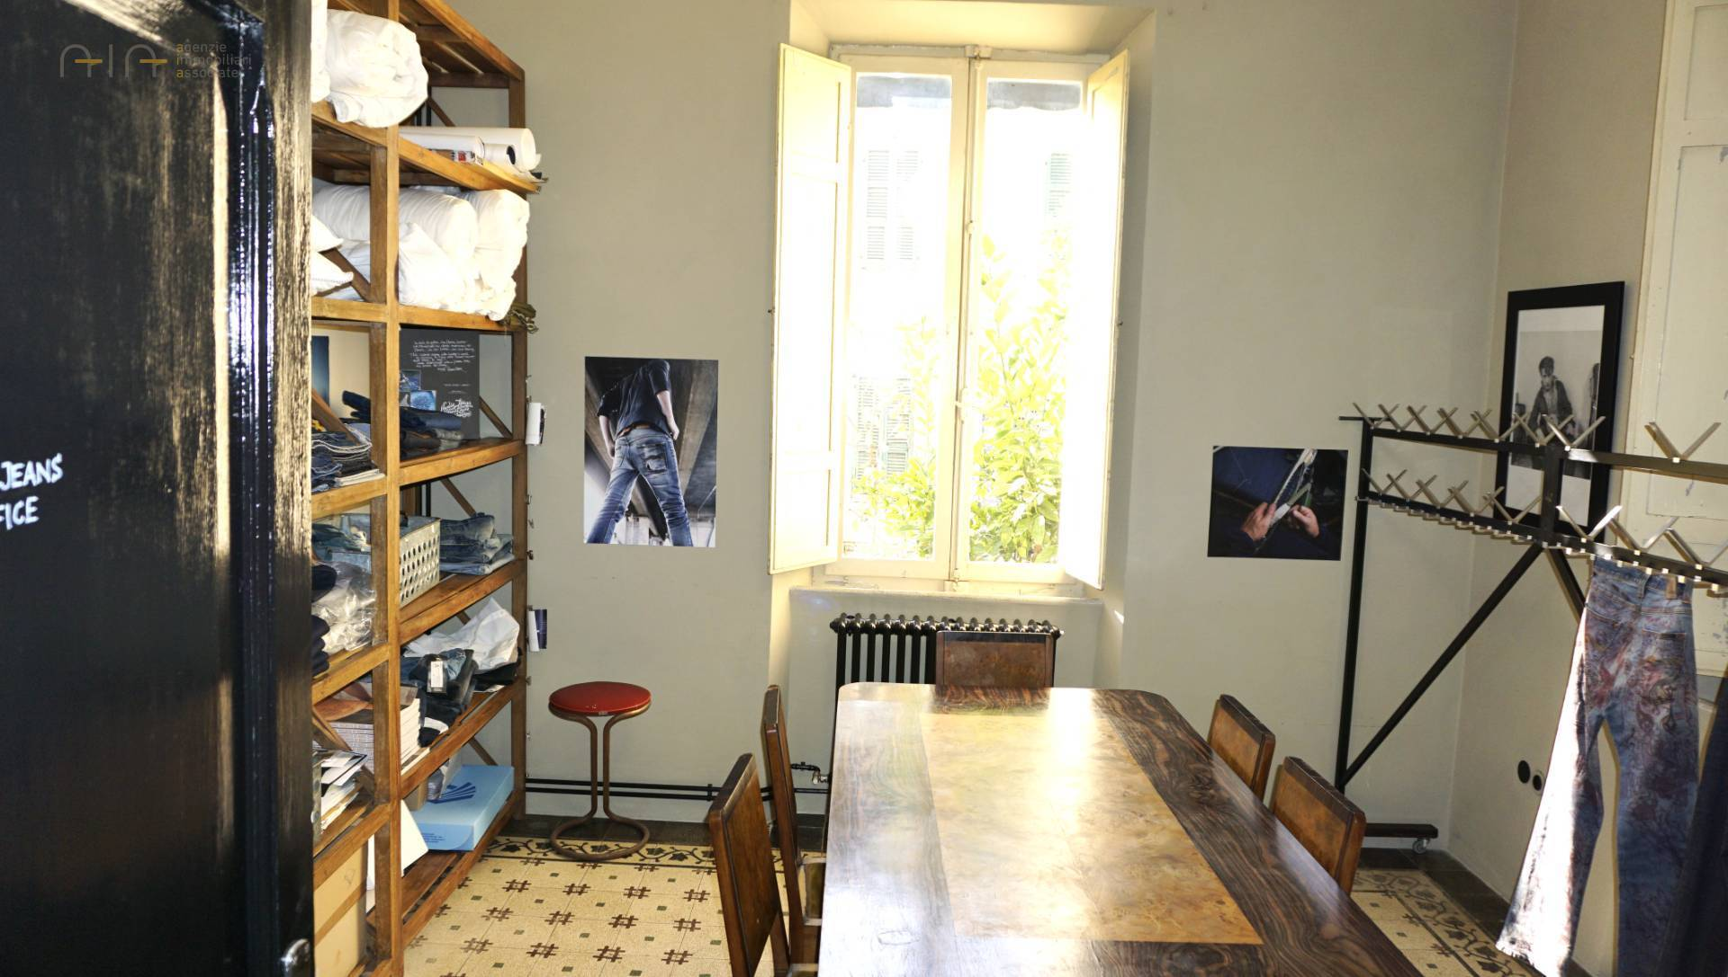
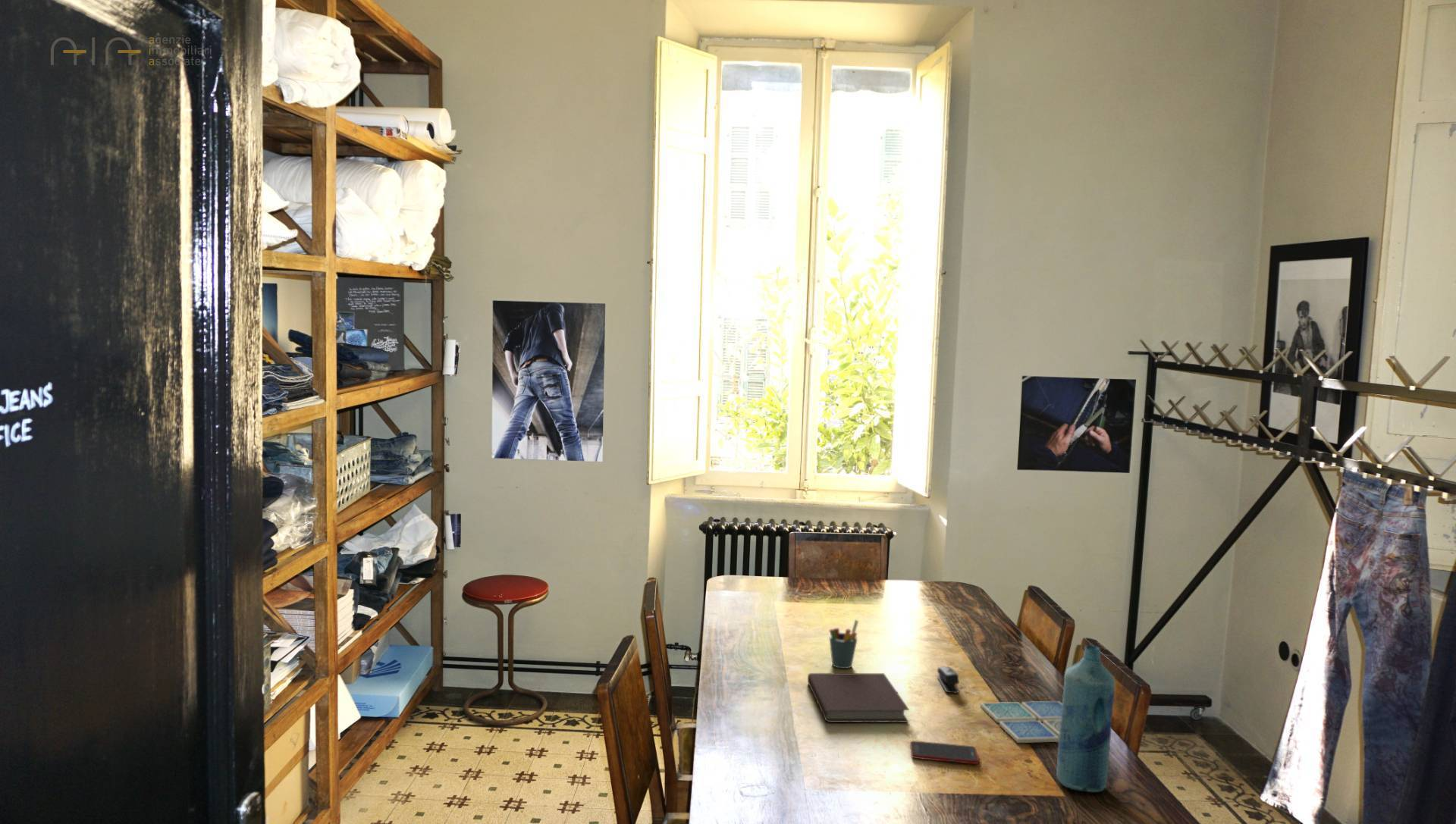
+ notebook (855, 696)
+ pen holder (843, 644)
+ drink coaster (1039, 721)
+ bottle (1086, 716)
+ stapler (948, 675)
+ cell phone (943, 752)
